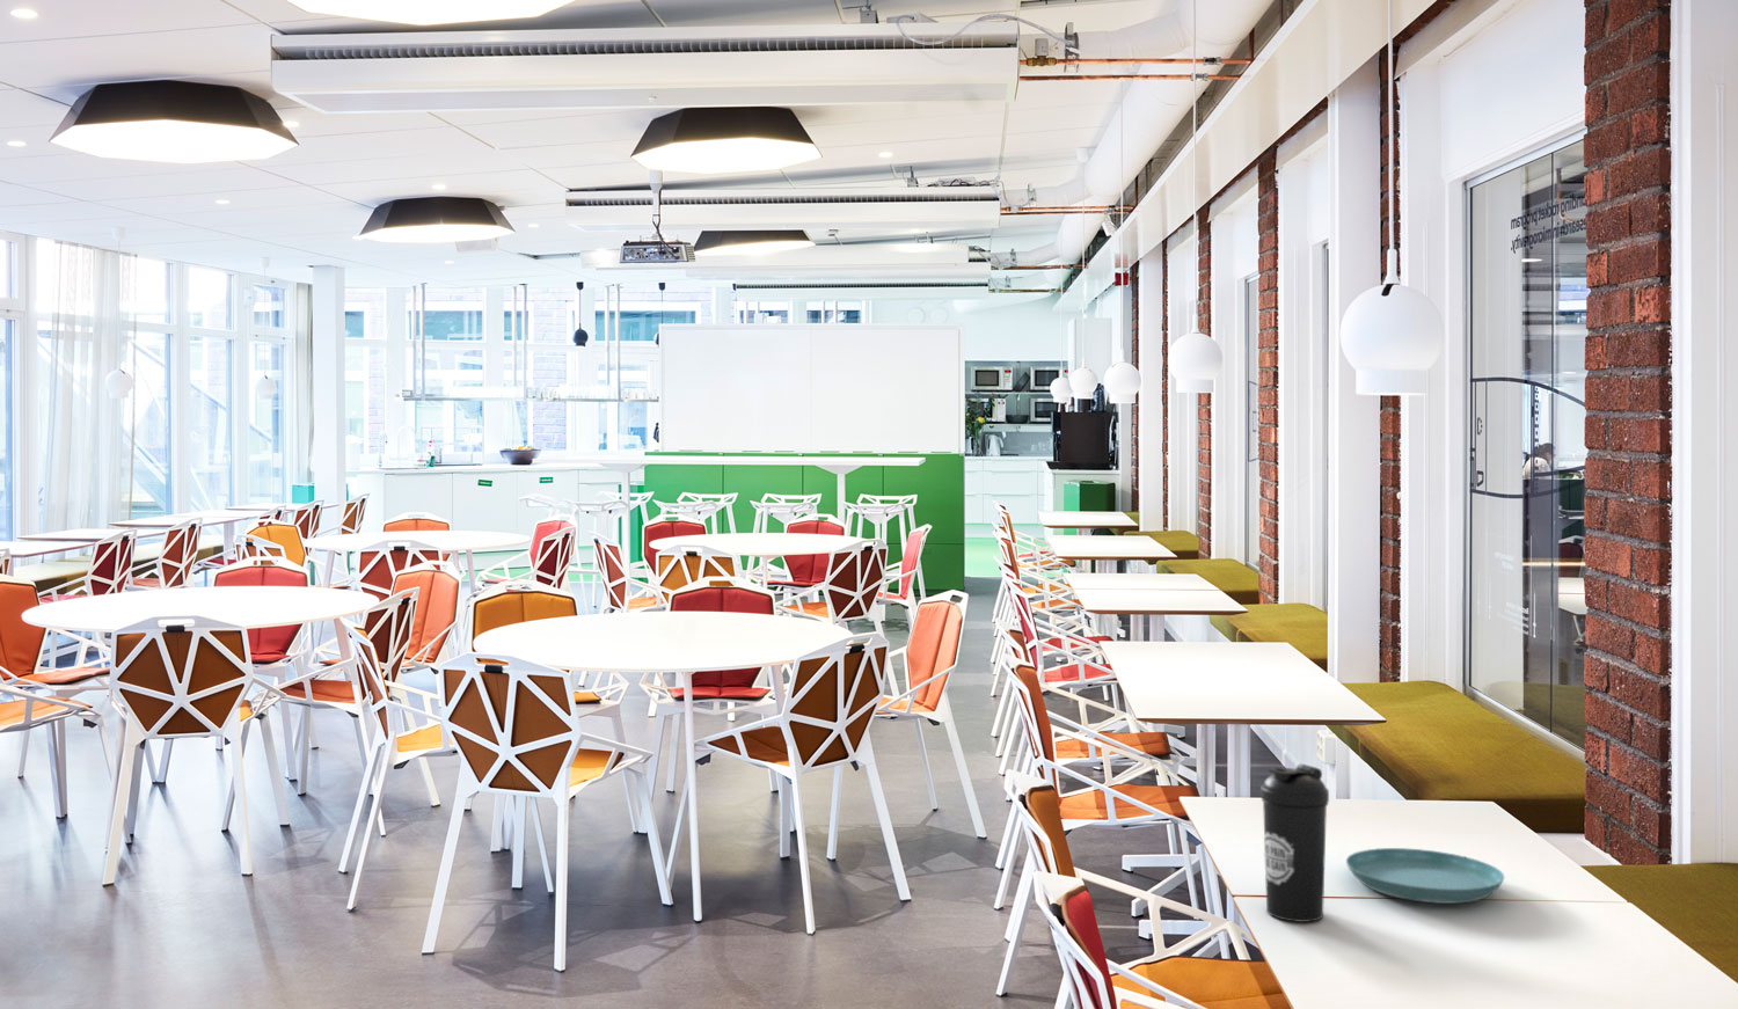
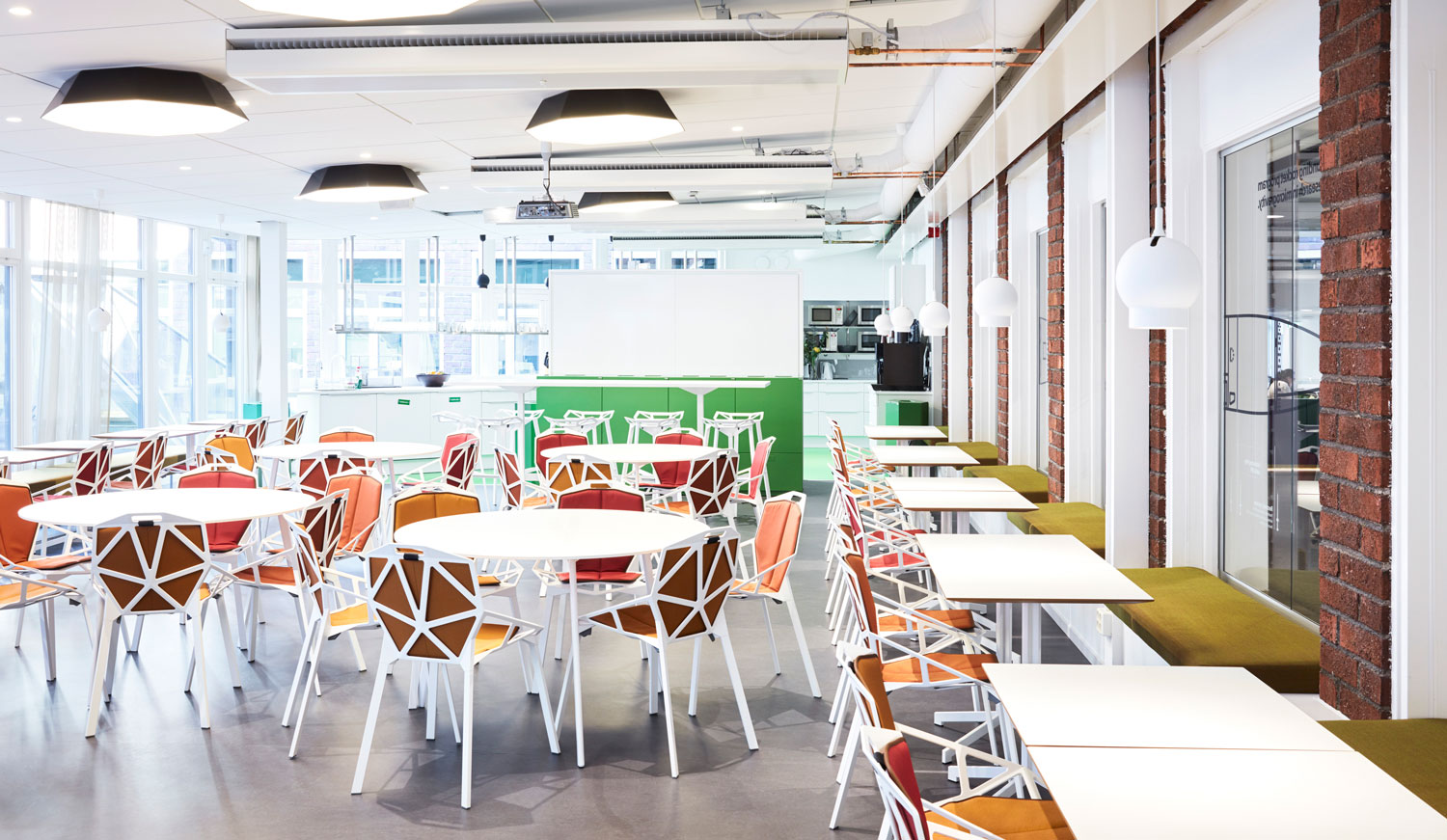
- saucer (1423, 876)
- water bottle (1295, 840)
